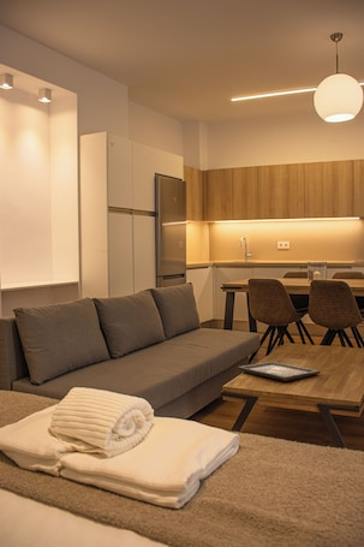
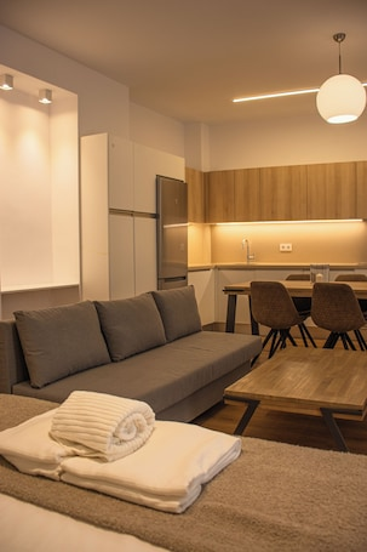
- decorative tray (278, 370)
